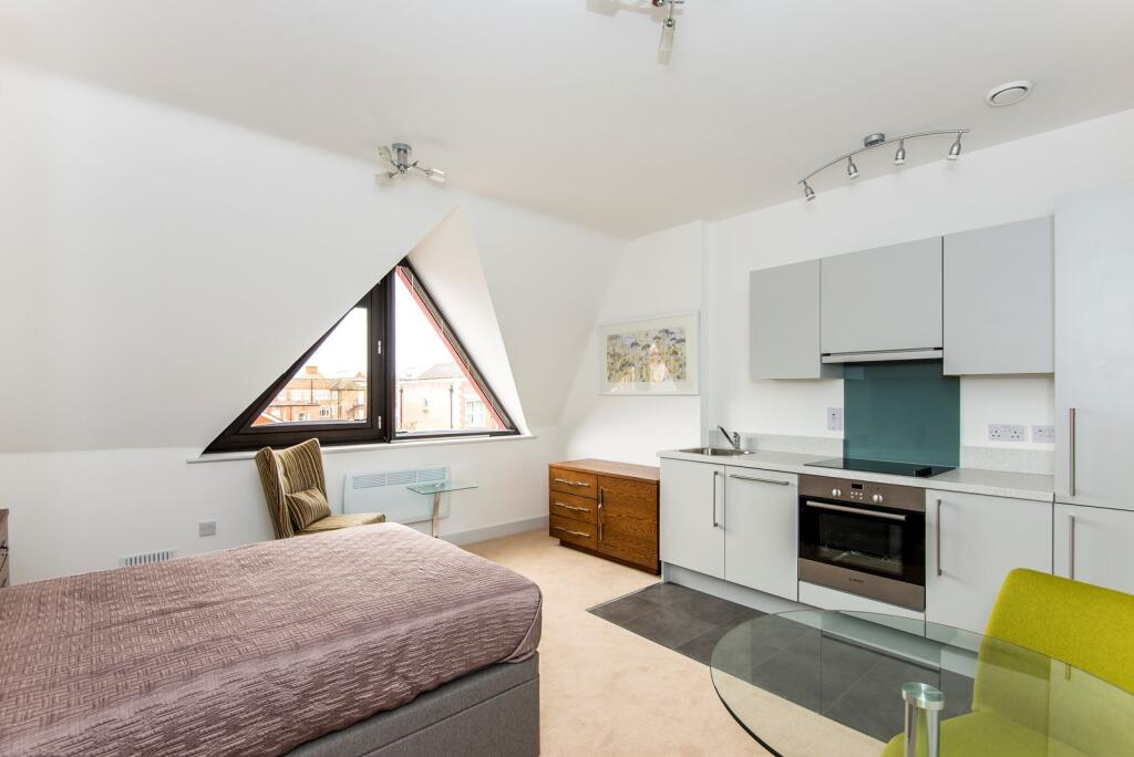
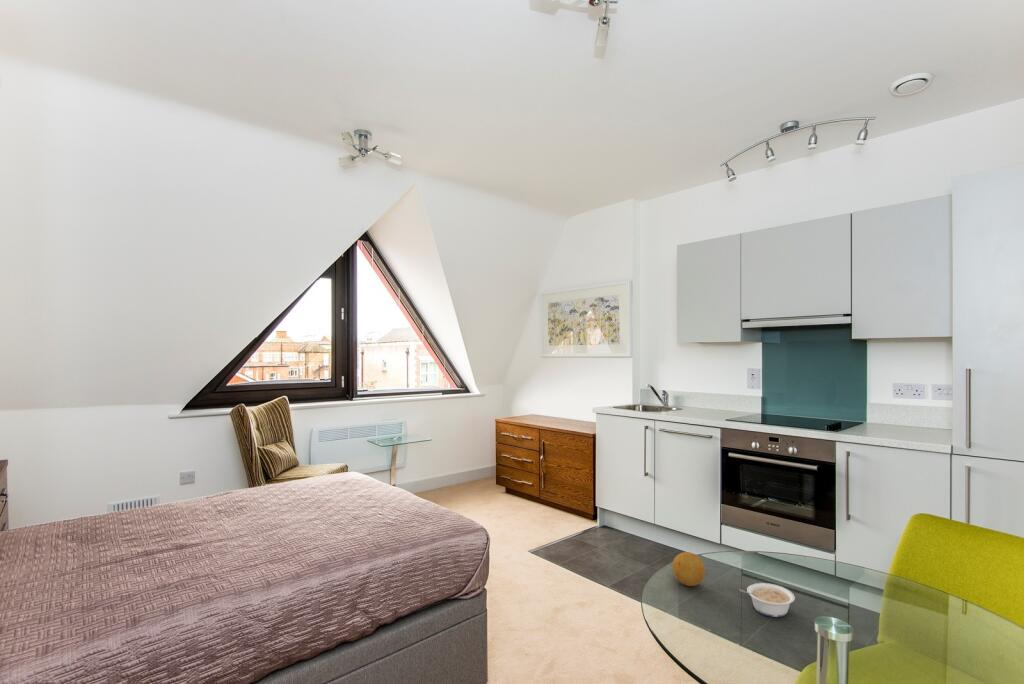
+ legume (769, 600)
+ fruit (688, 568)
